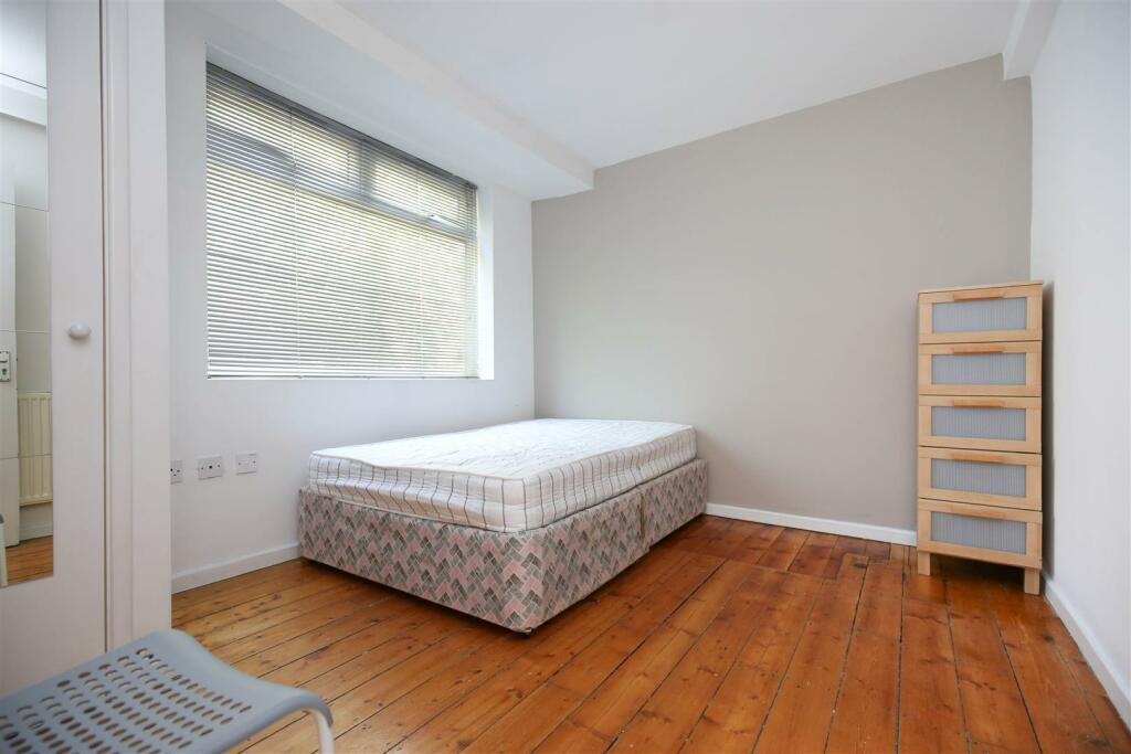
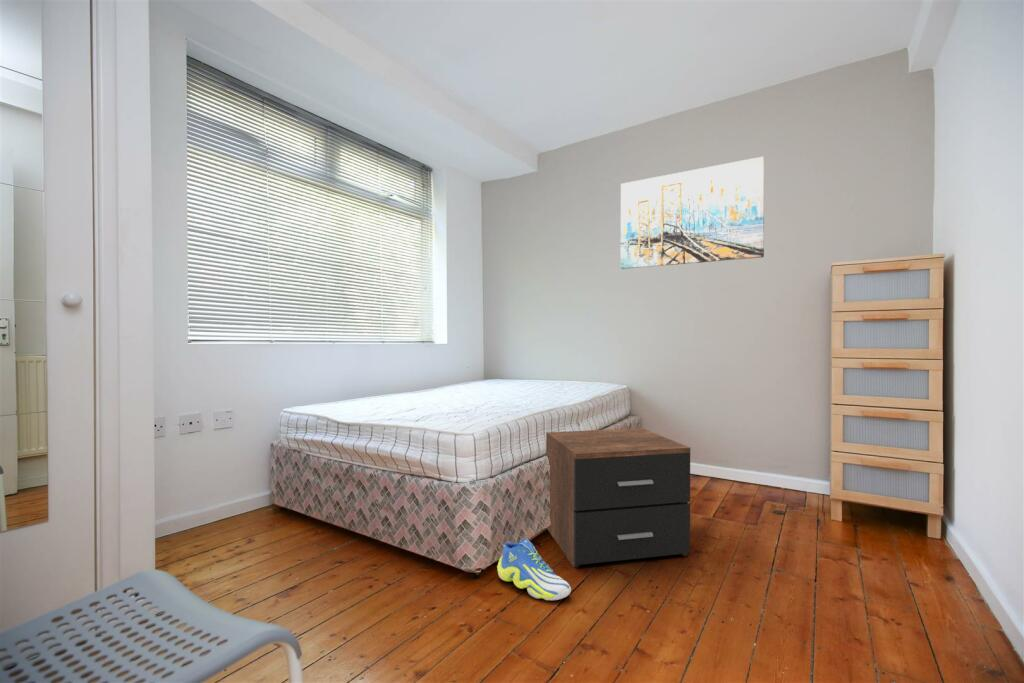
+ nightstand (612, 490)
+ wall art (686, 217)
+ sneaker (531, 566)
